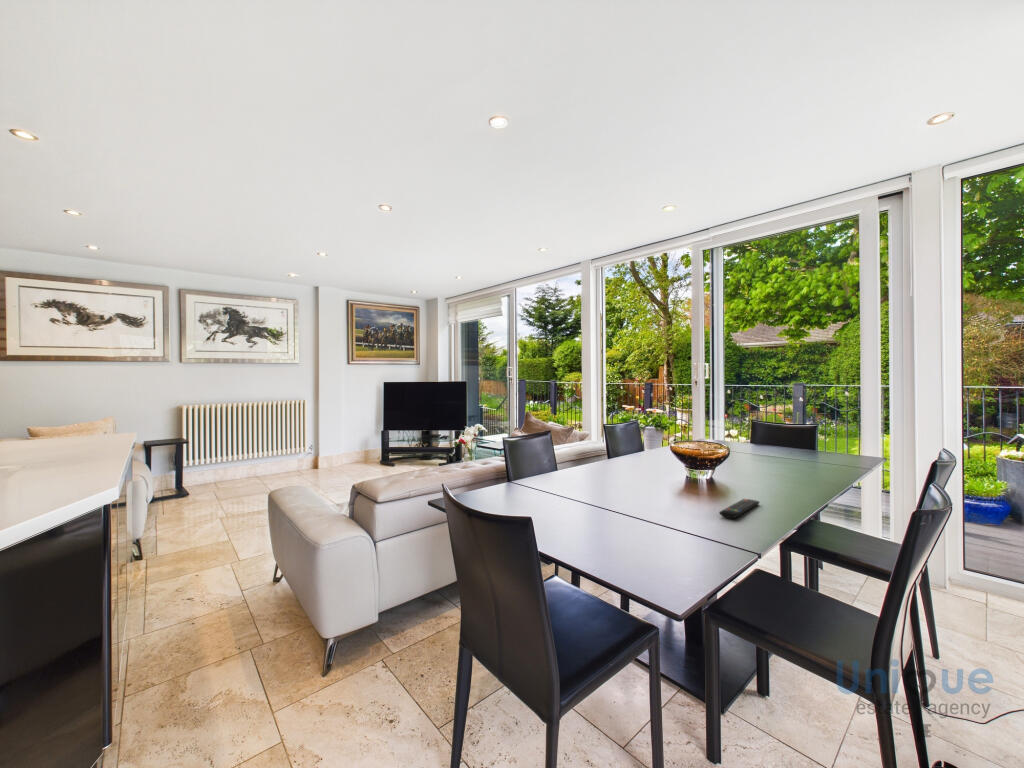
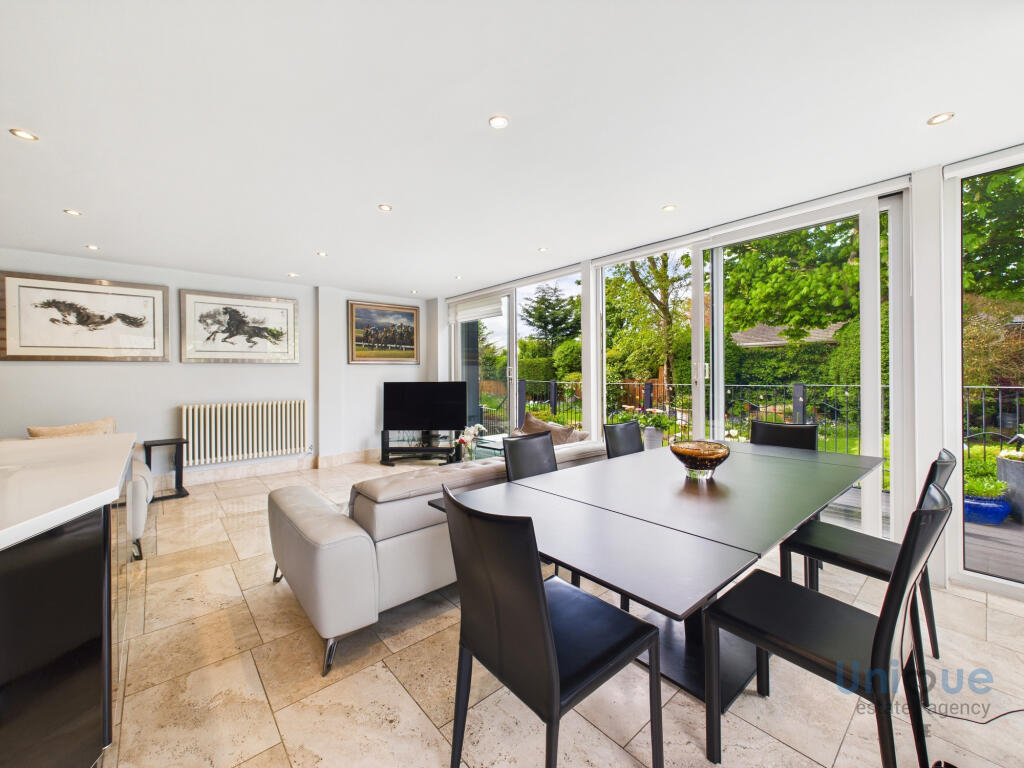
- remote control (740, 508)
